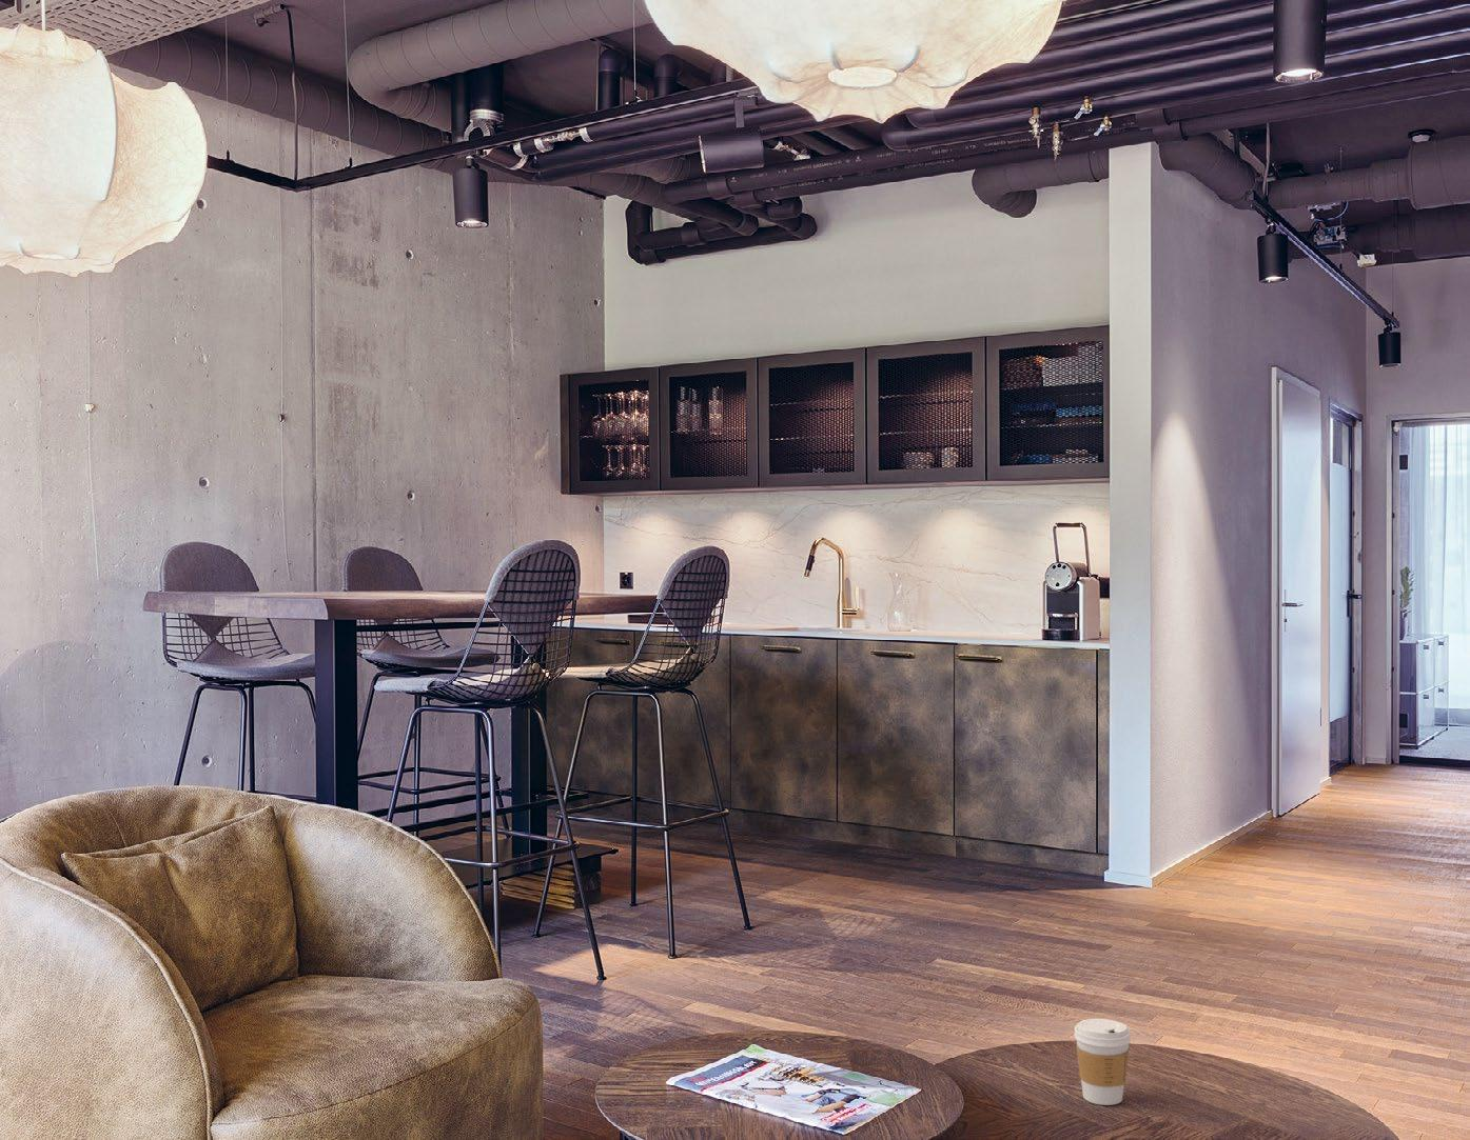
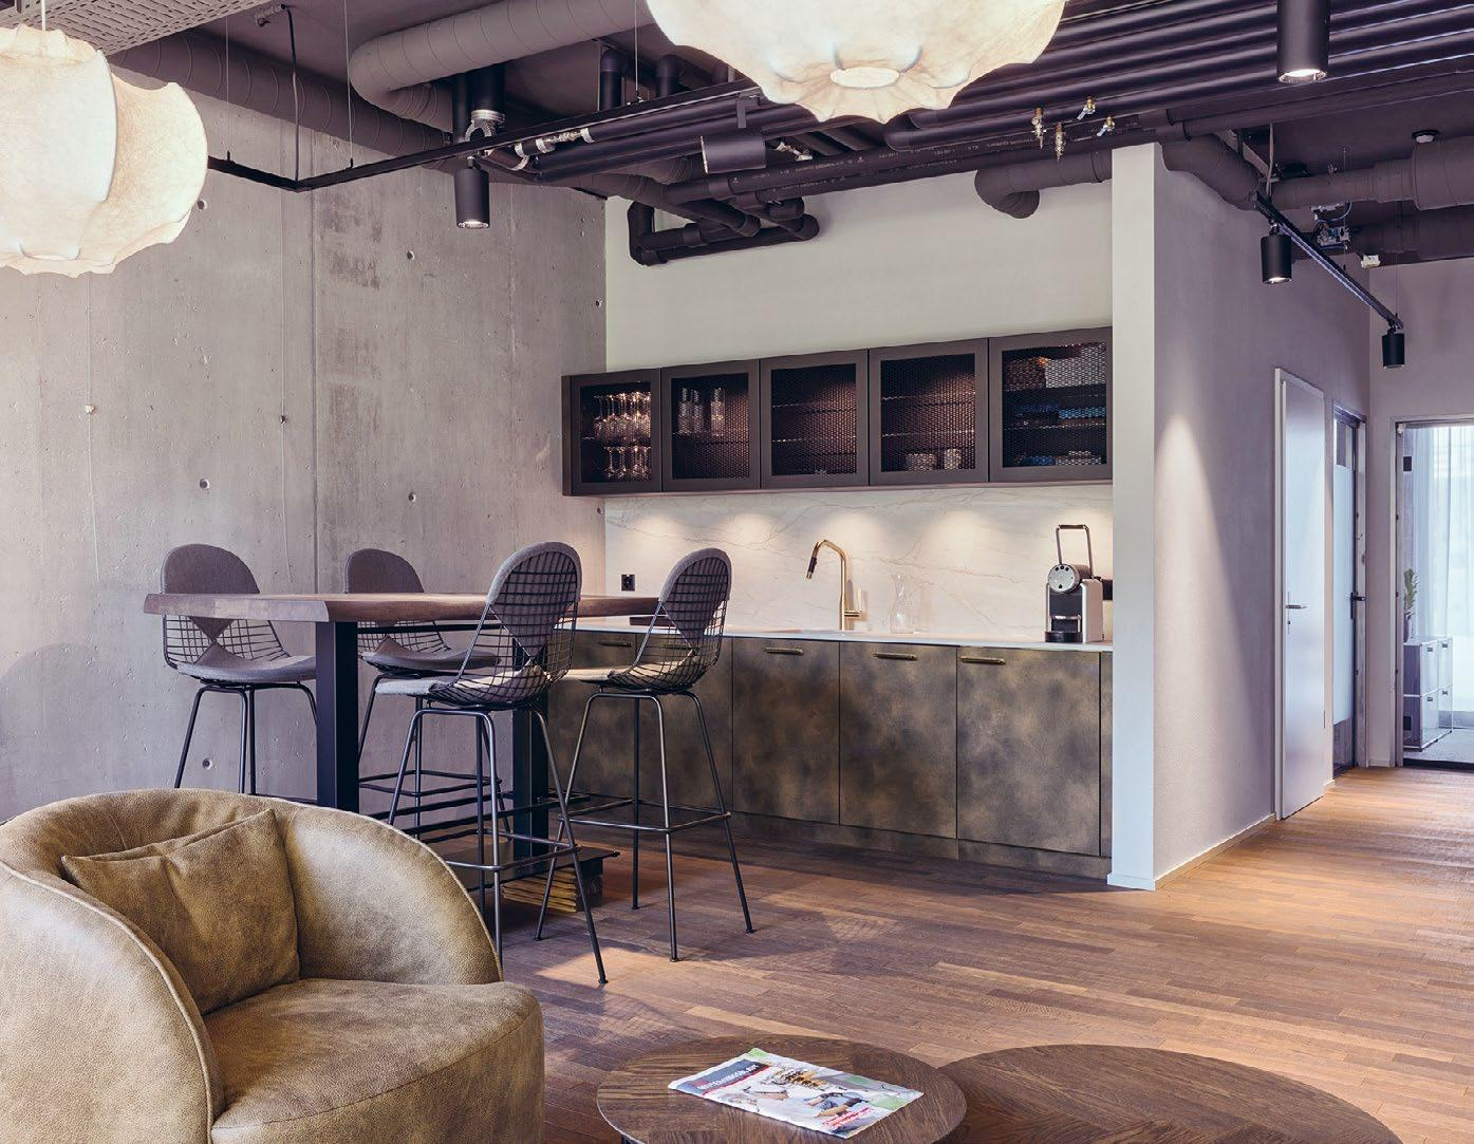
- coffee cup (1102, 1060)
